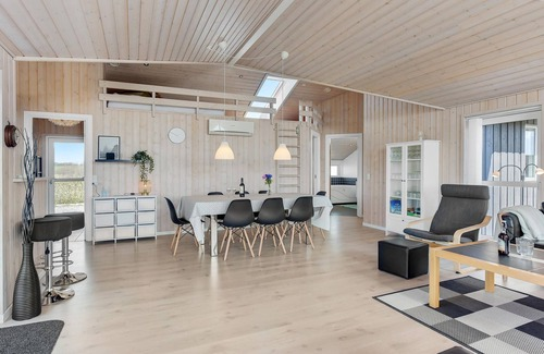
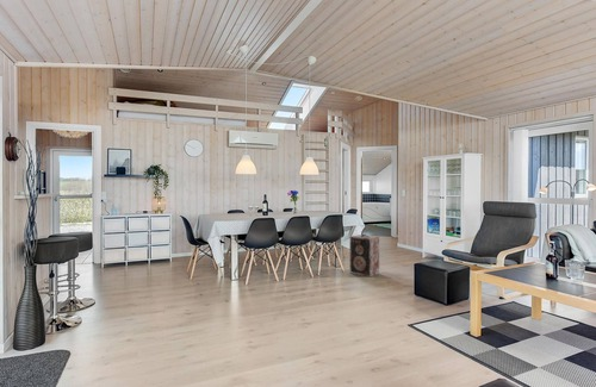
+ speaker (364, 254)
